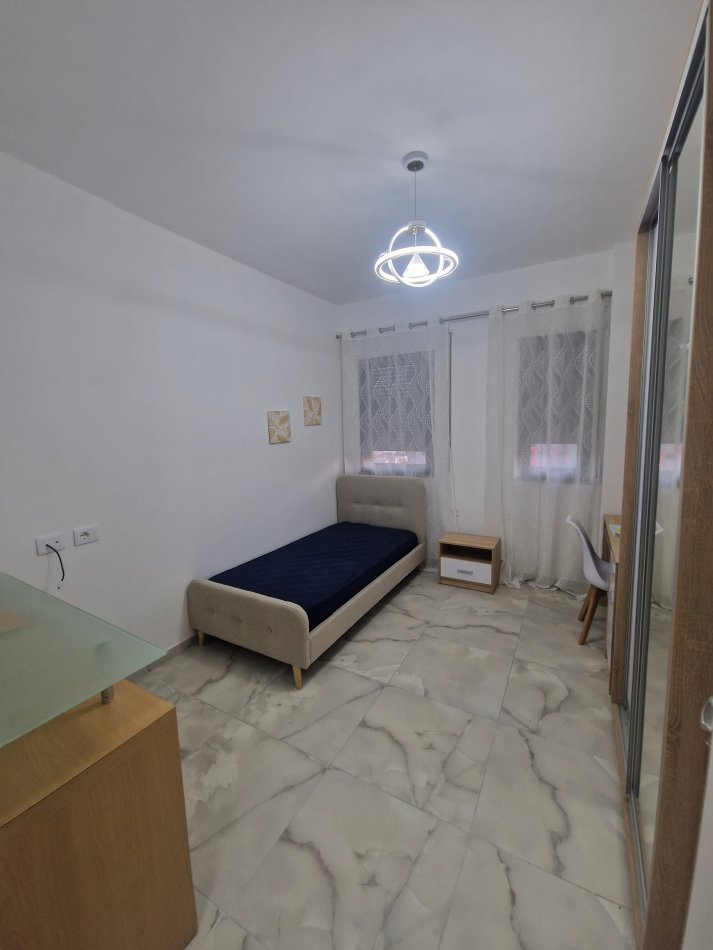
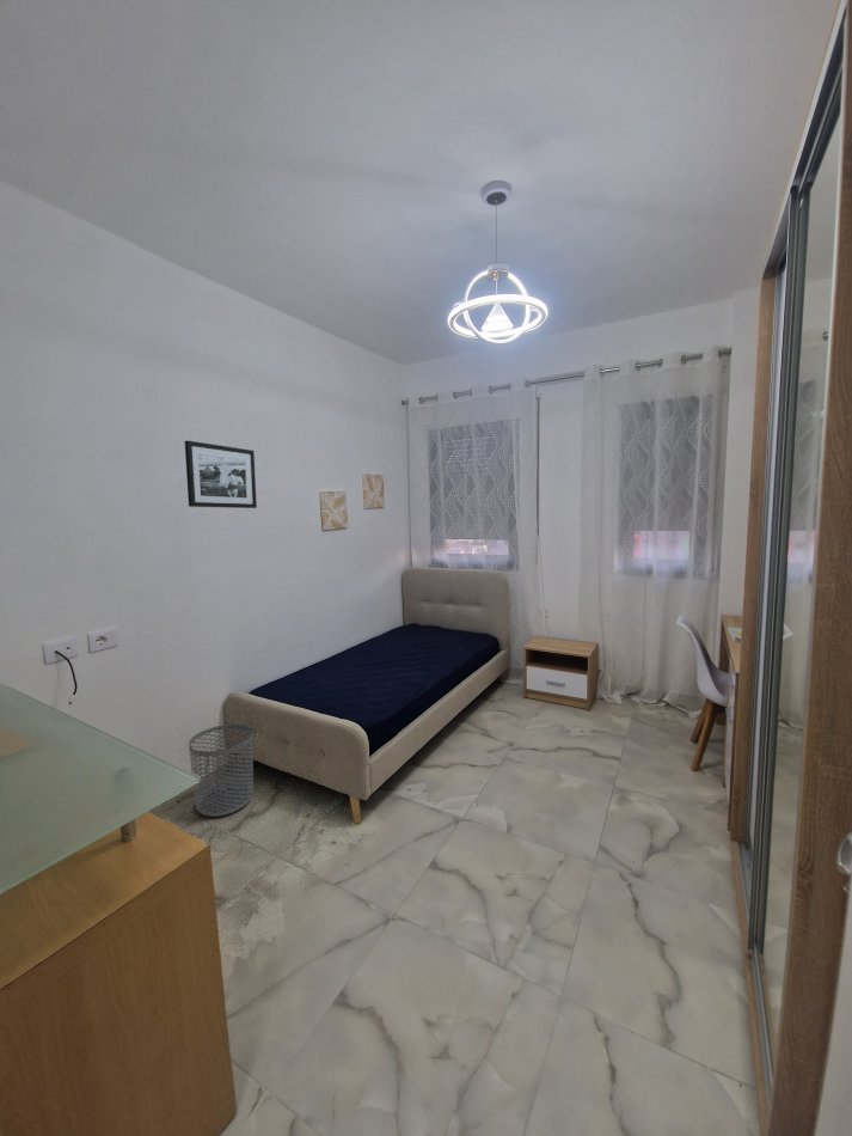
+ waste bin (222, 768)
+ picture frame (222, 476)
